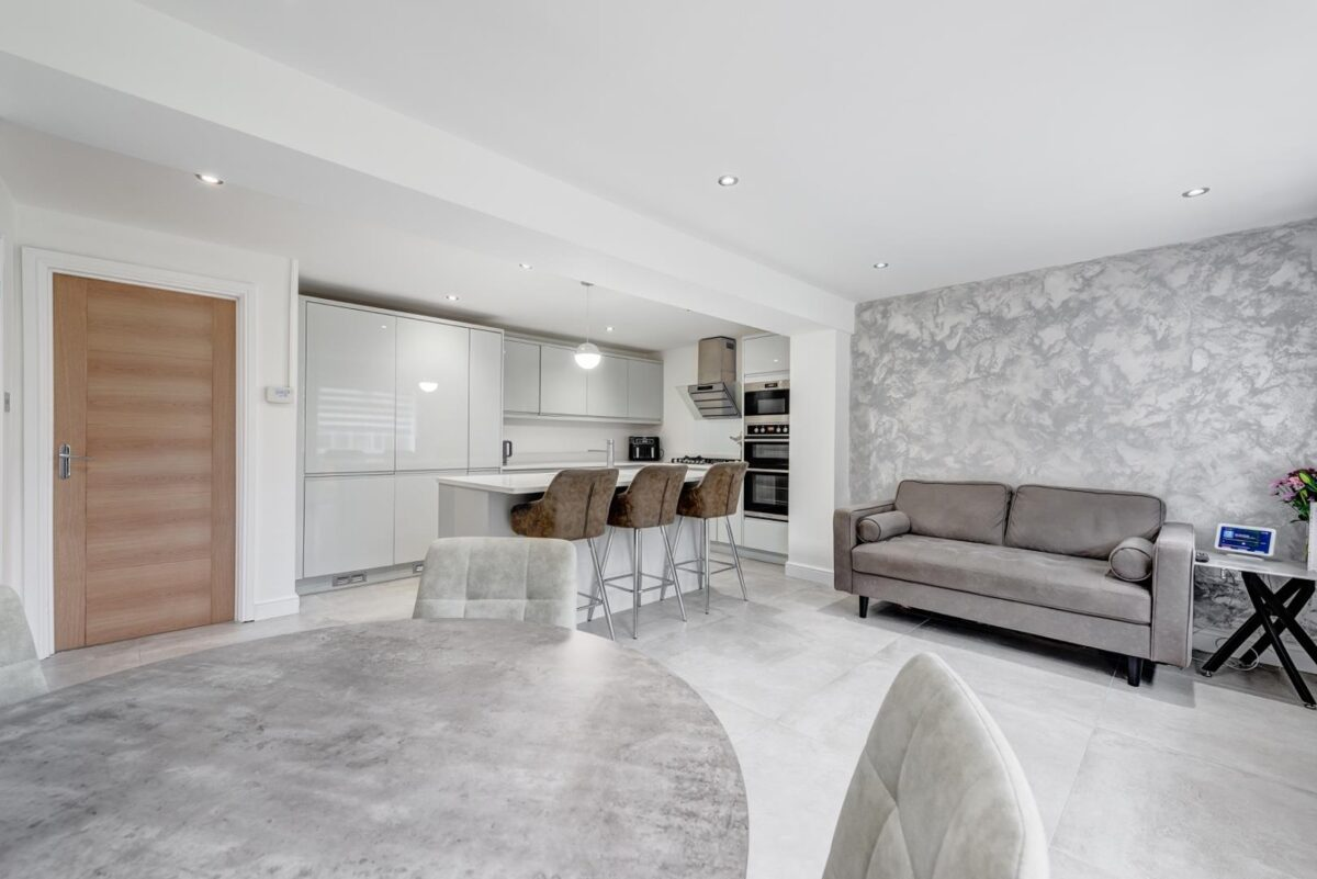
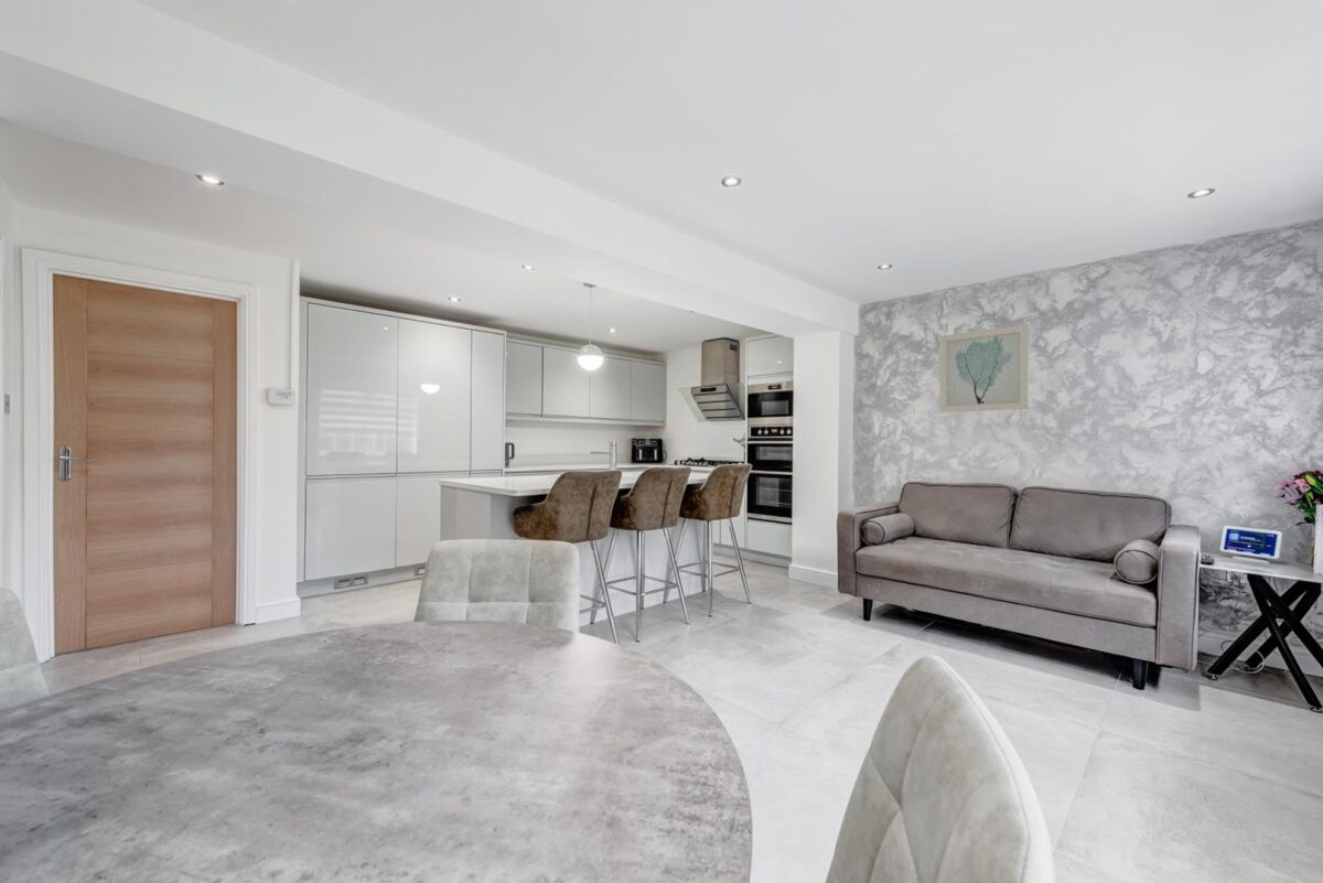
+ wall art (981, 370)
